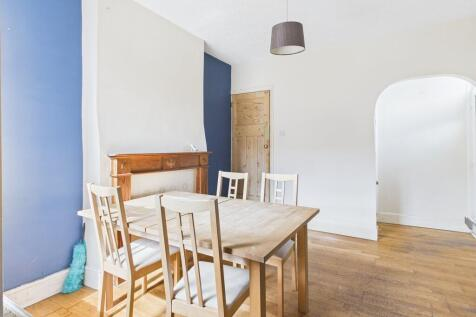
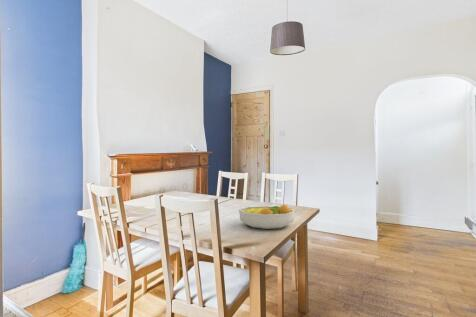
+ fruit bowl (266, 214)
